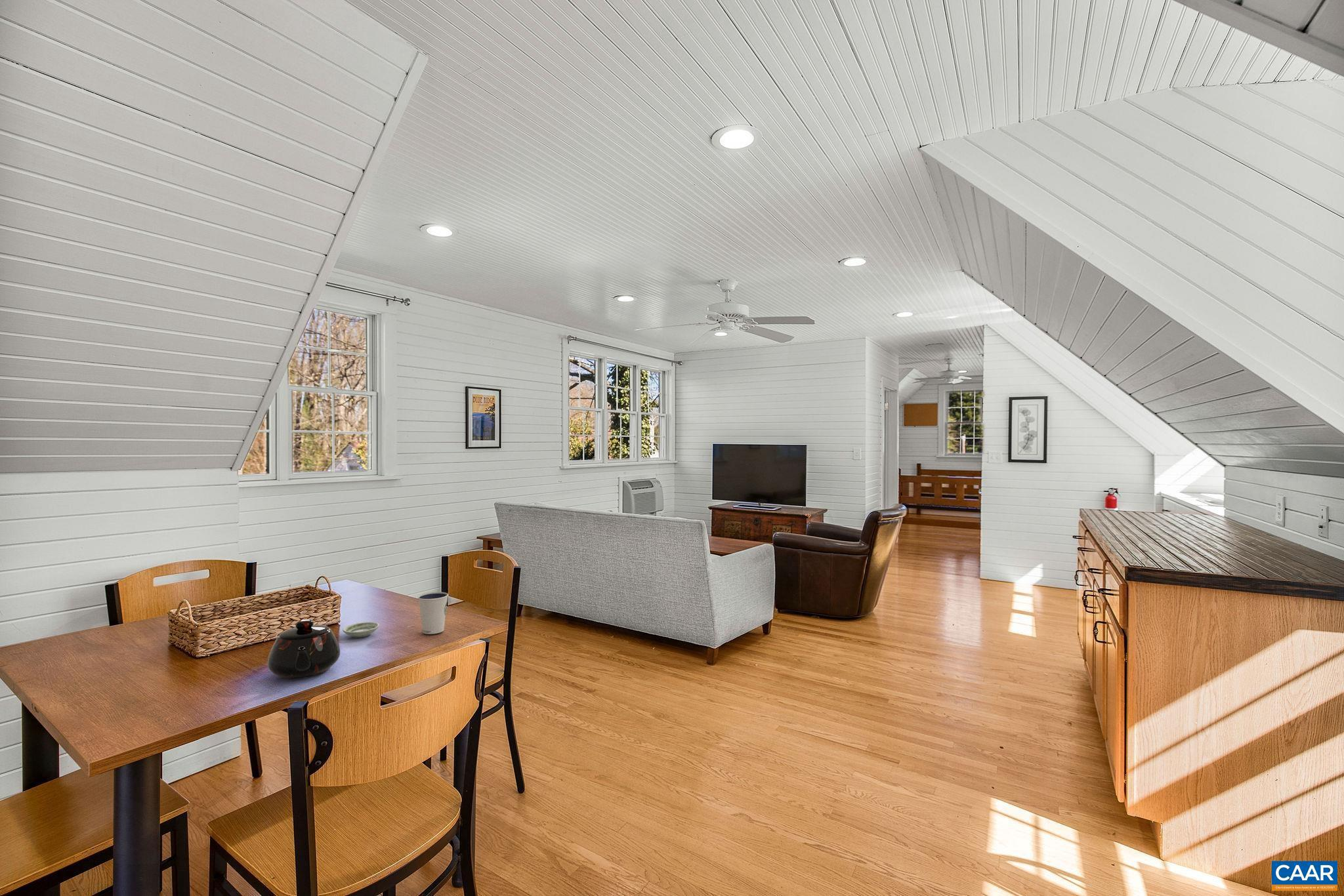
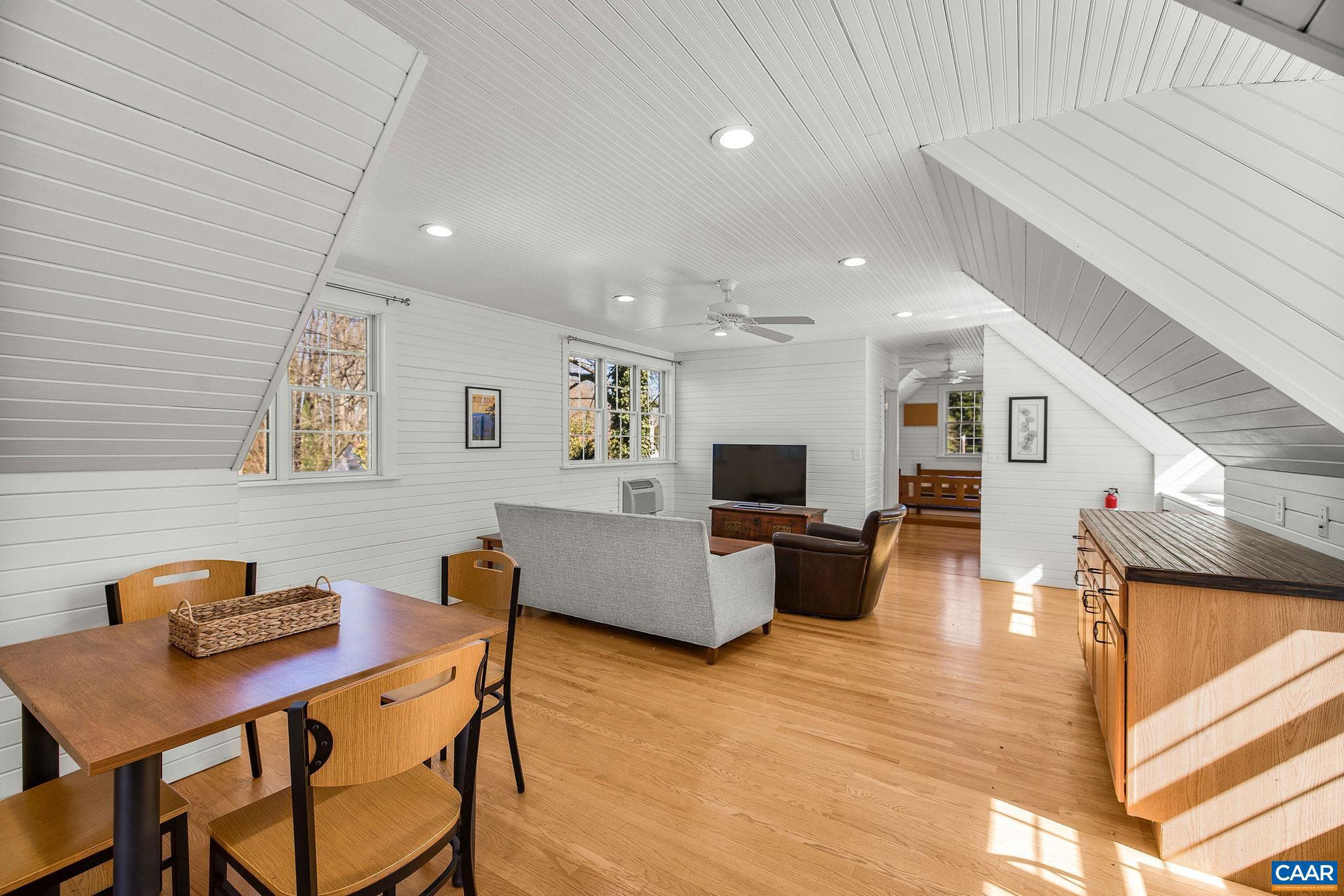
- dixie cup (433, 613)
- saucer (361, 630)
- teapot (304, 647)
